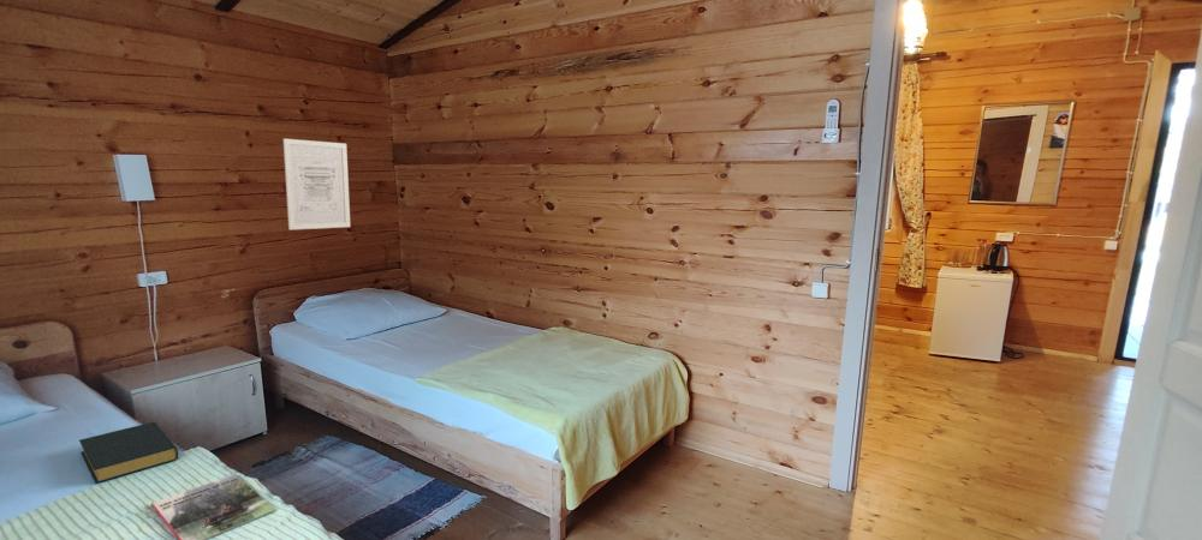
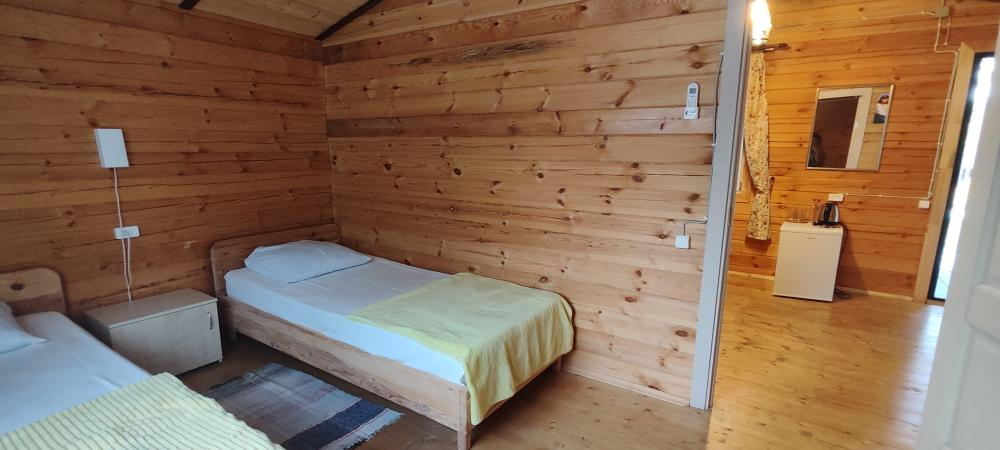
- magazine (213, 506)
- wall art (319, 185)
- hardback book (129, 449)
